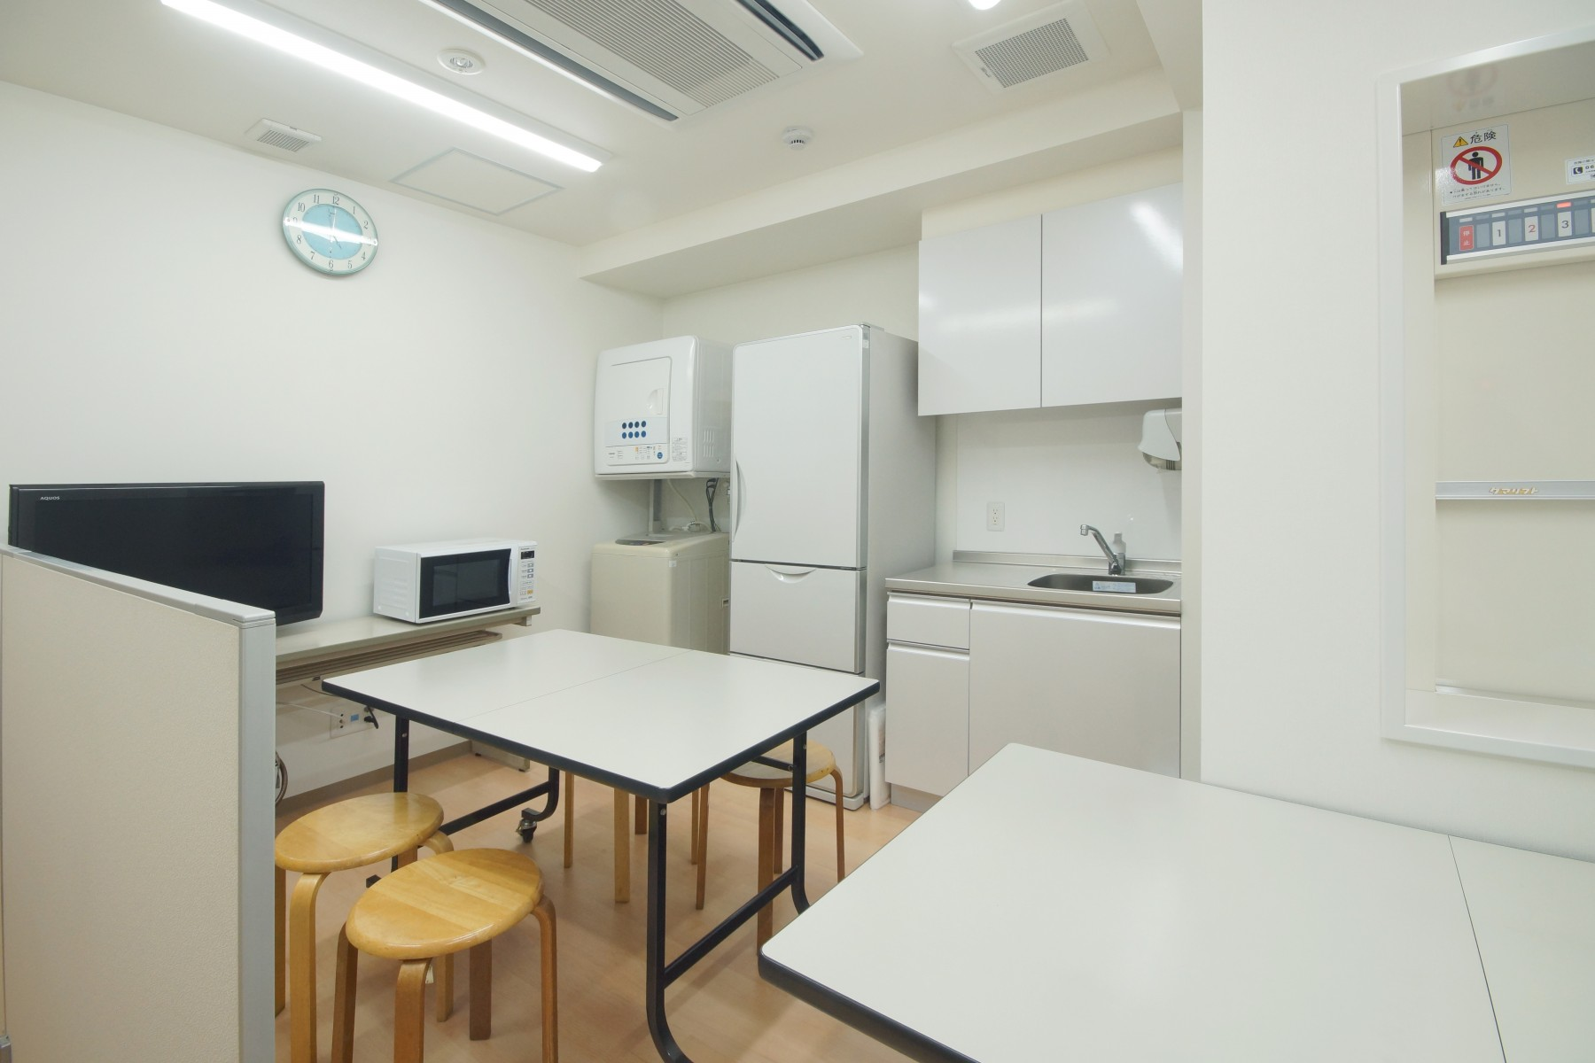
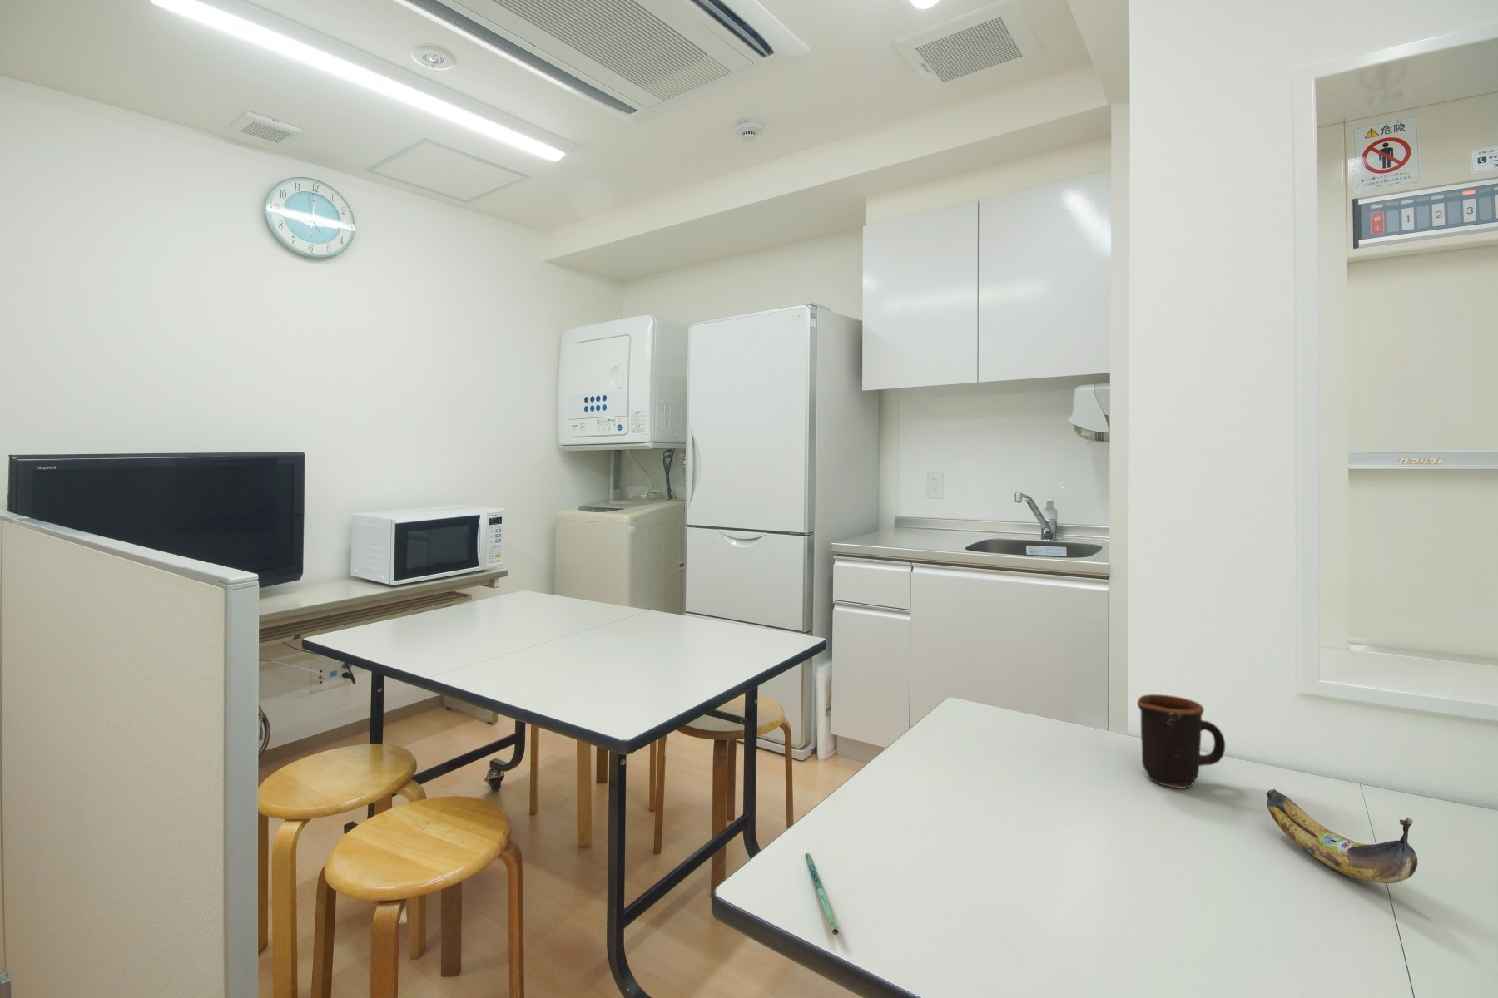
+ pen (819, 890)
+ banana (1331, 831)
+ mug (1181, 741)
